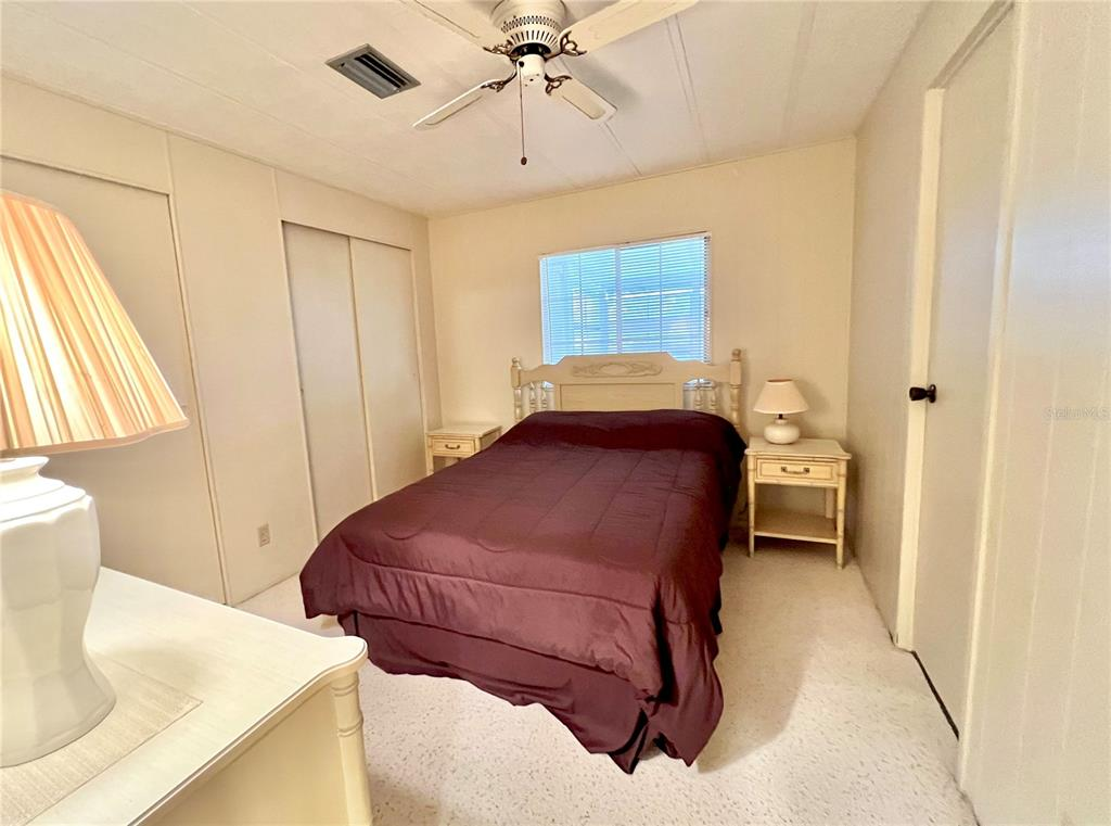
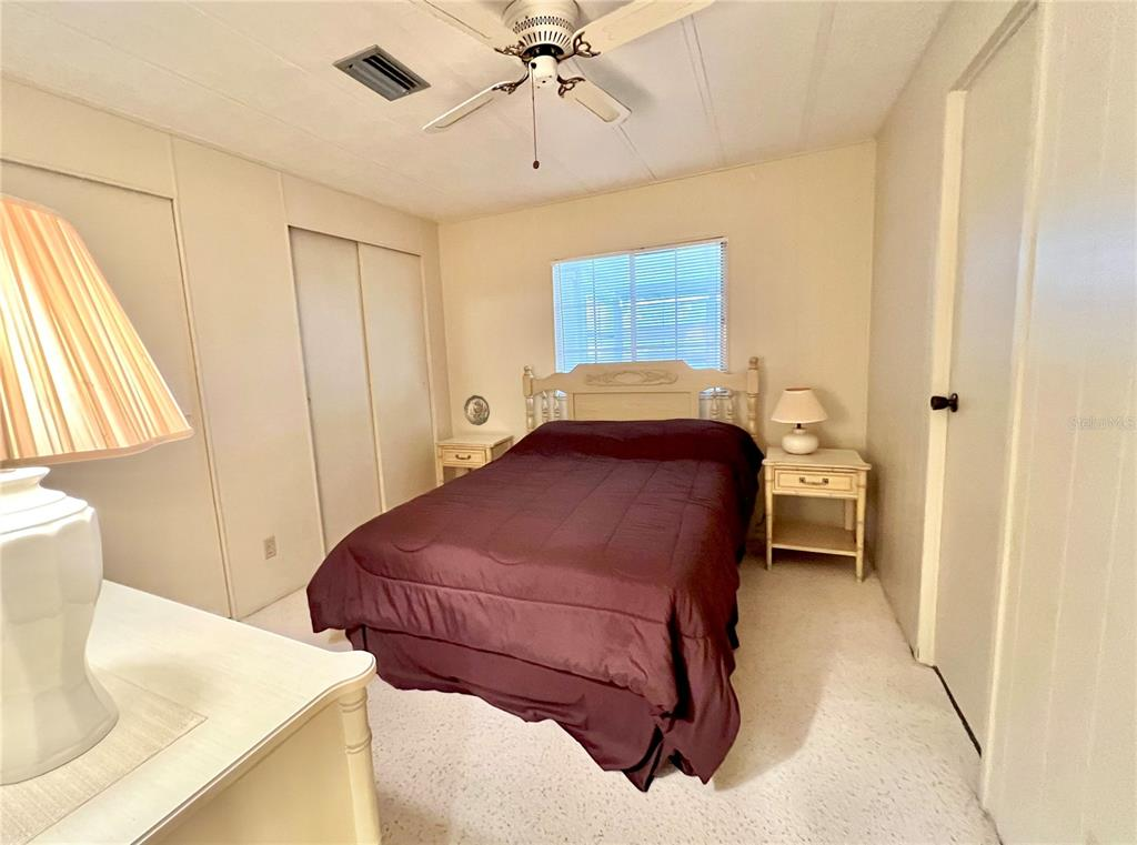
+ decorative plate (477, 410)
